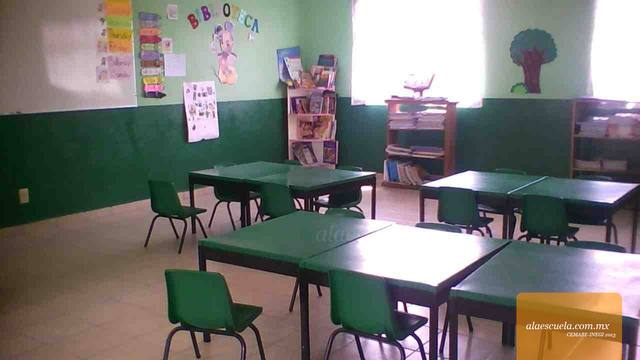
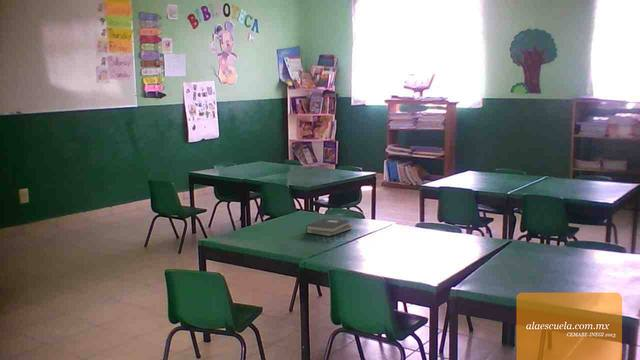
+ hardback book (328, 227)
